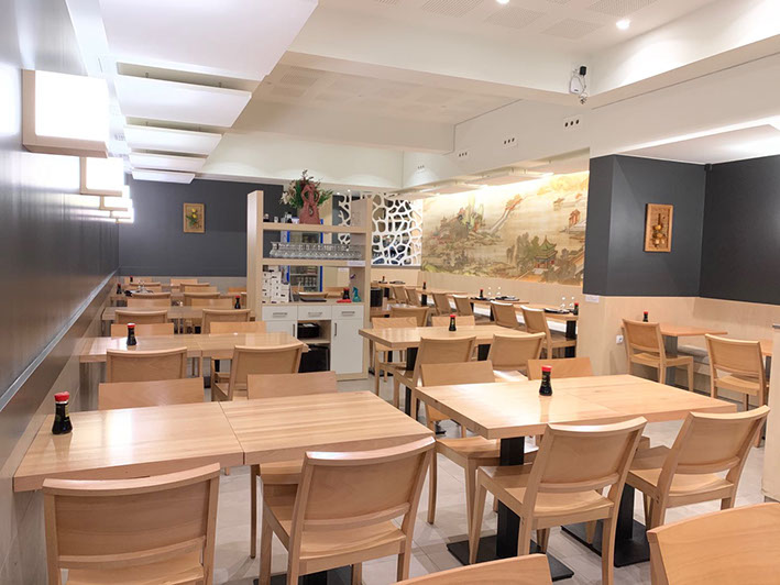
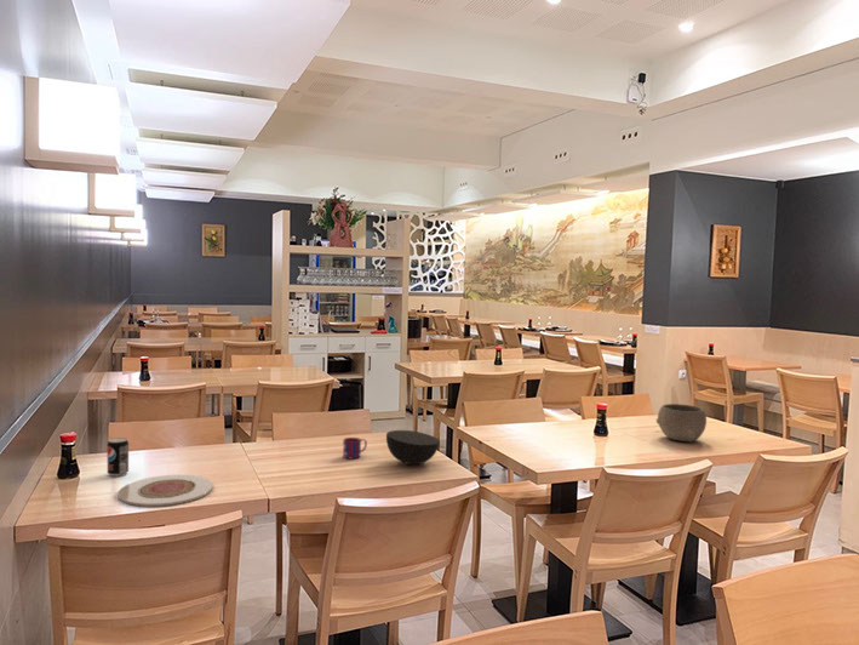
+ bowl (412, 449)
+ mug (355, 447)
+ beverage can (118, 456)
+ plate (166, 489)
+ bowl (681, 422)
